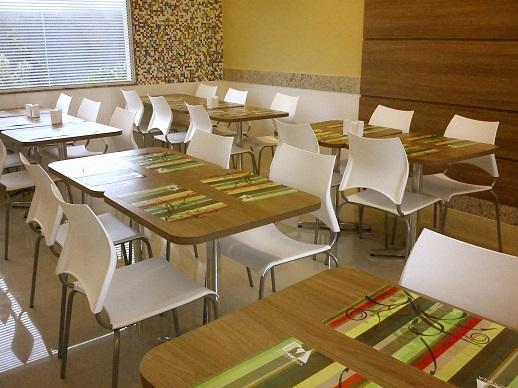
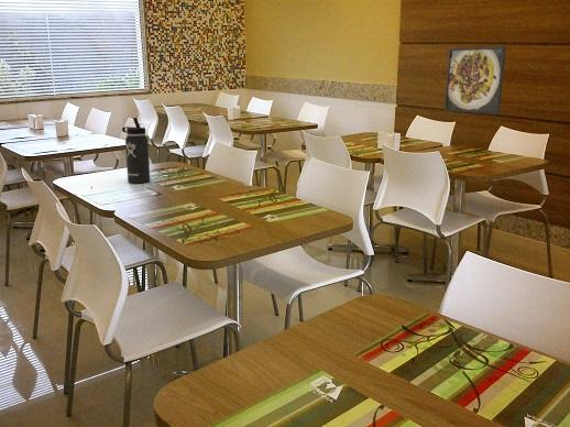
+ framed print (473, 80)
+ thermos bottle (134, 149)
